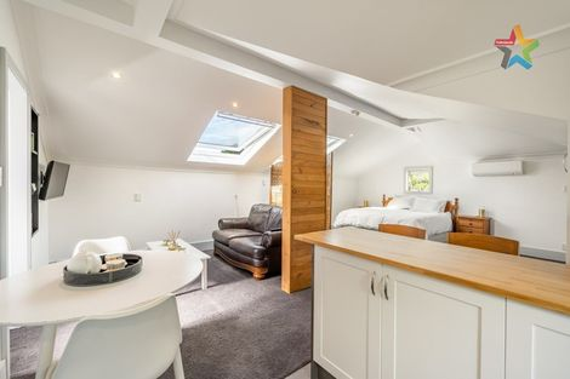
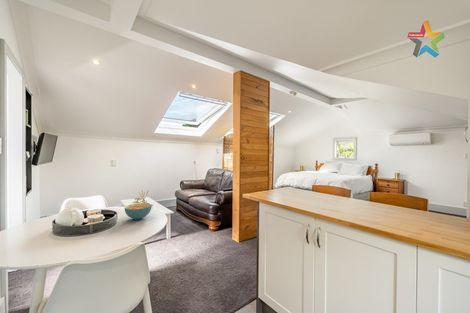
+ cereal bowl (138, 212)
